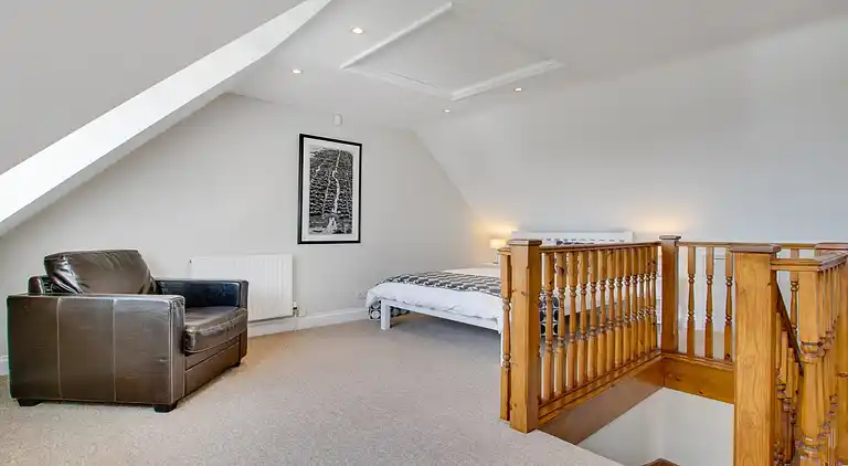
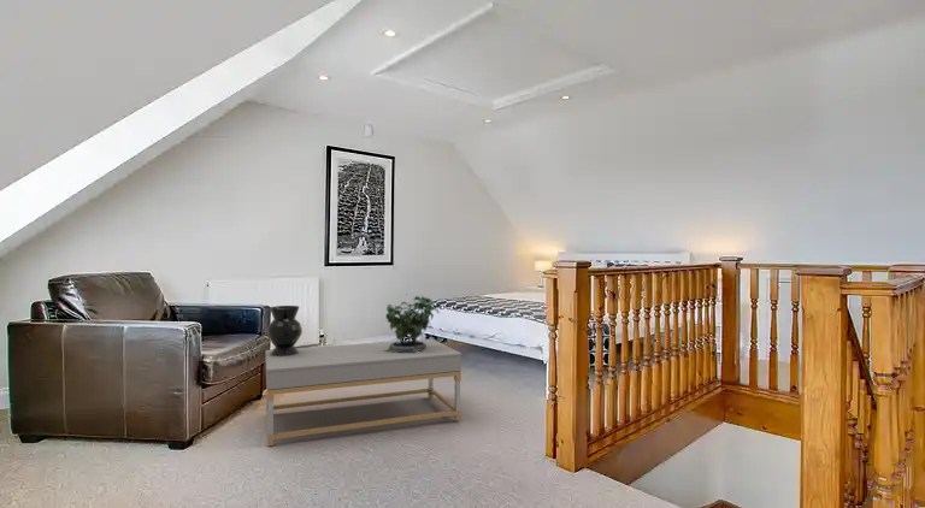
+ coffee table (361, 384)
+ potted plant (411, 320)
+ decorative vase (284, 330)
